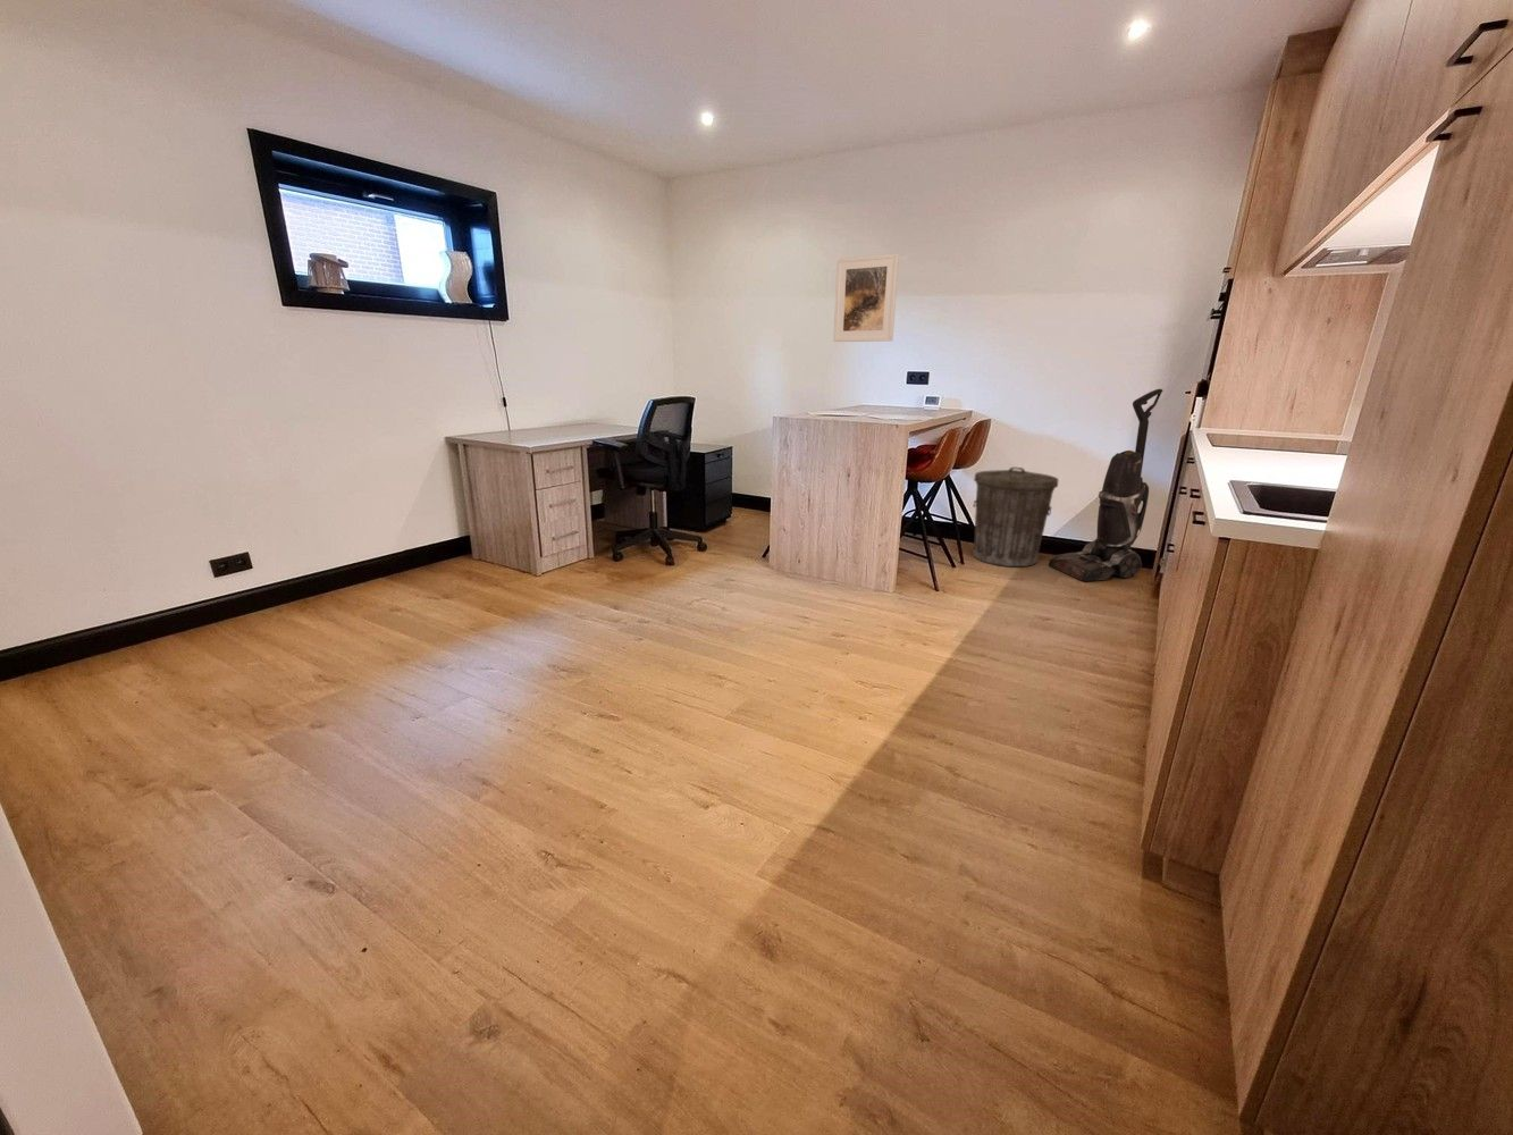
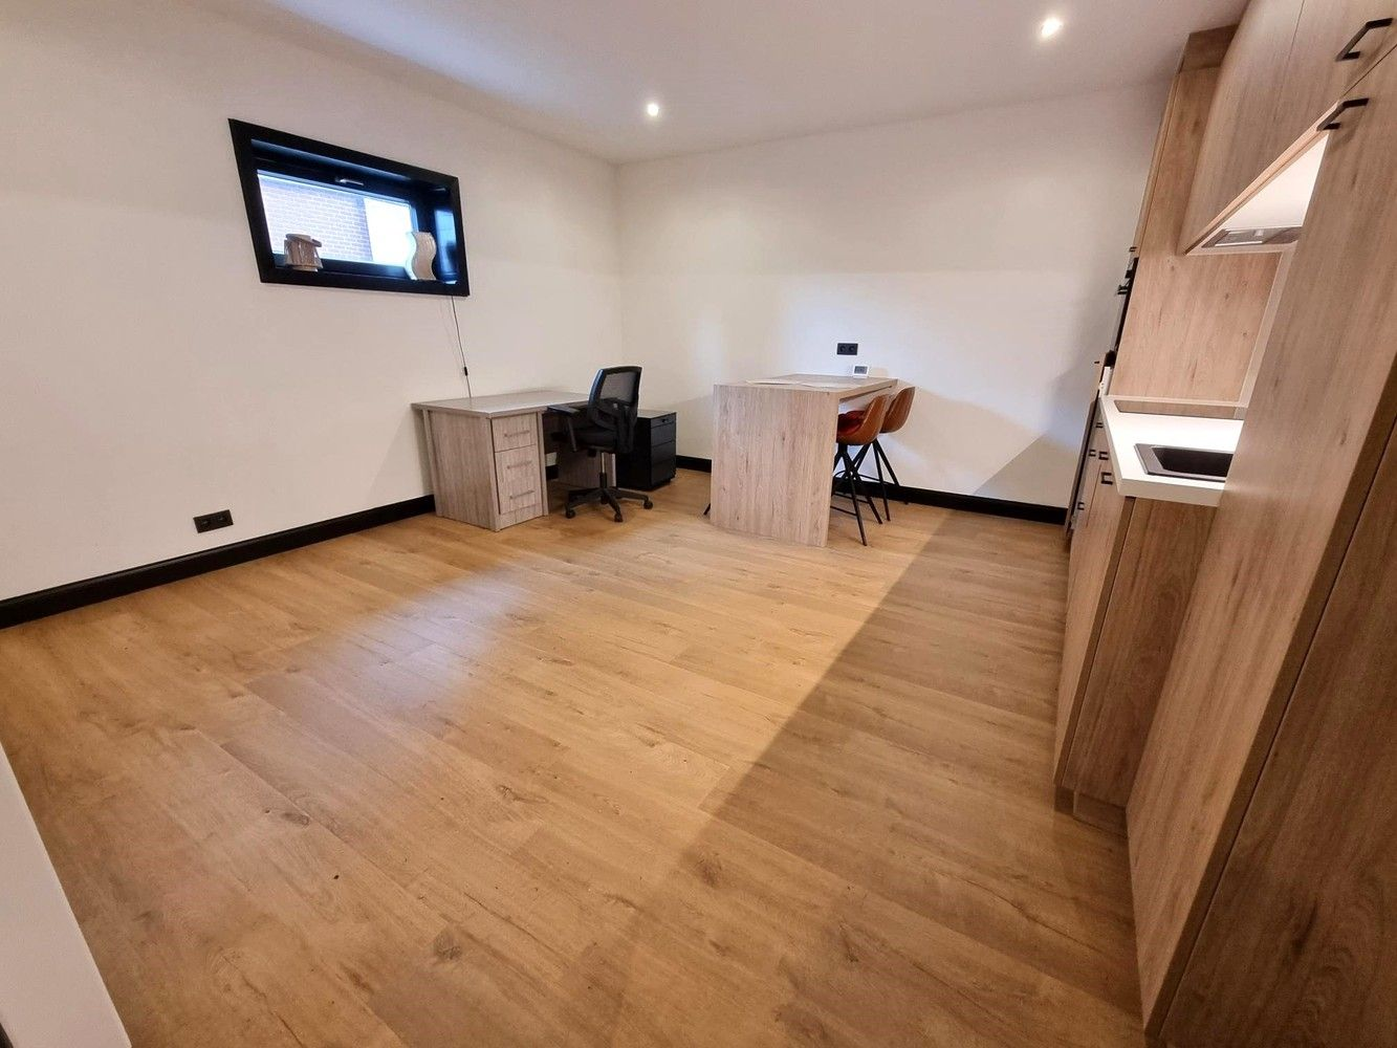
- trash can (1010, 513)
- vacuum cleaner (1109, 484)
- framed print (863, 299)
